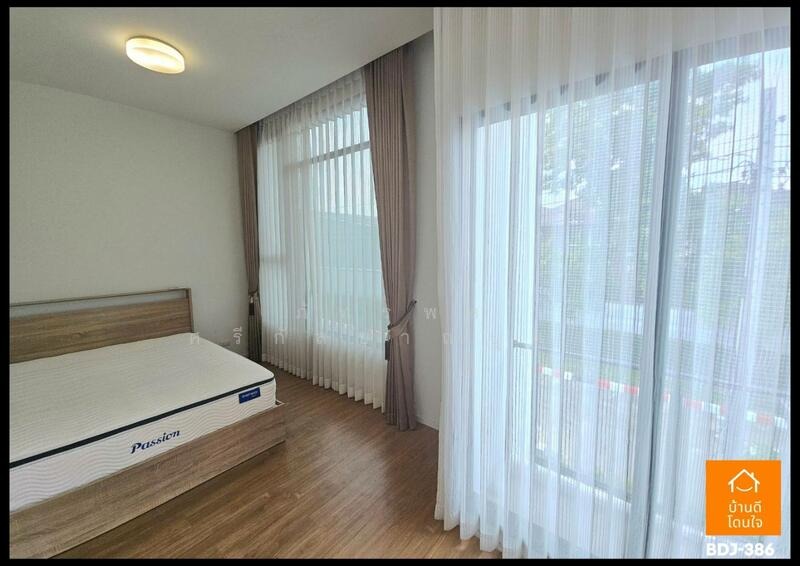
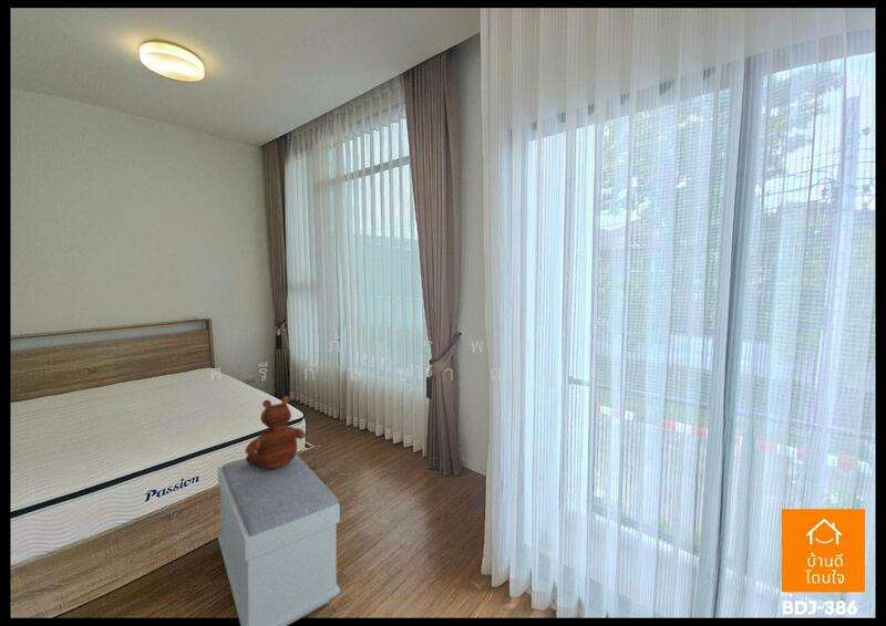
+ teddy bear (271, 429)
+ bench (274, 525)
